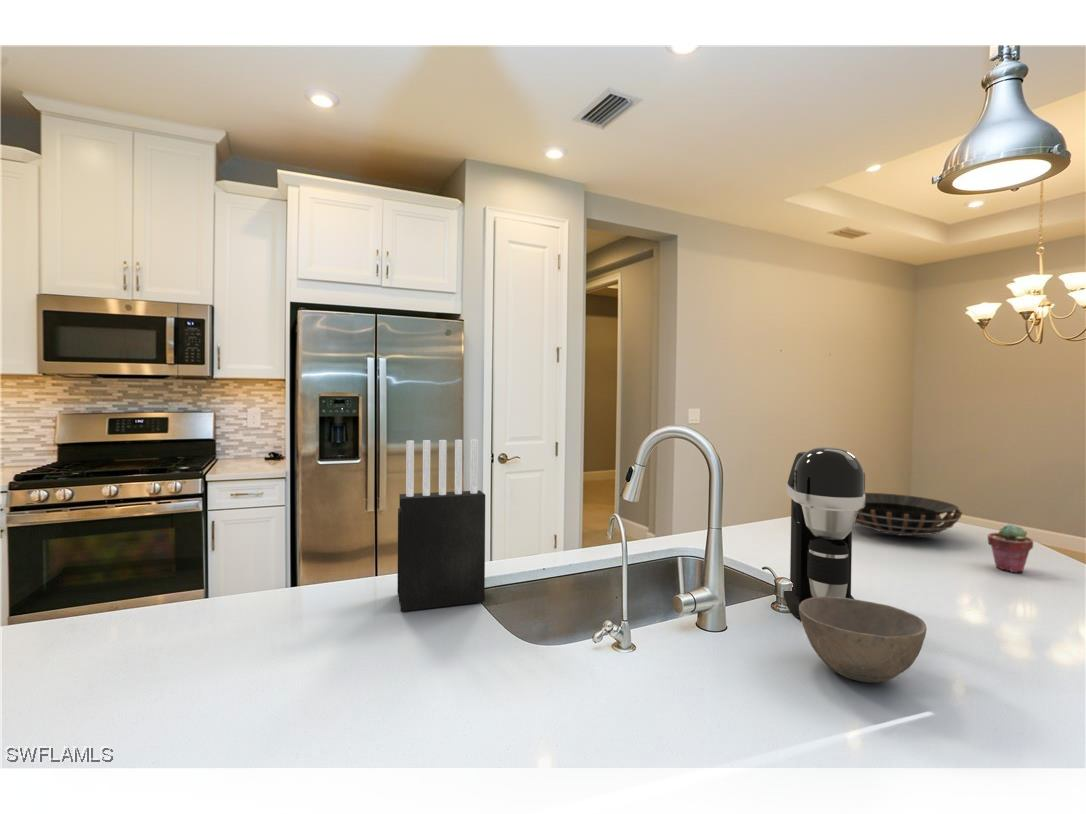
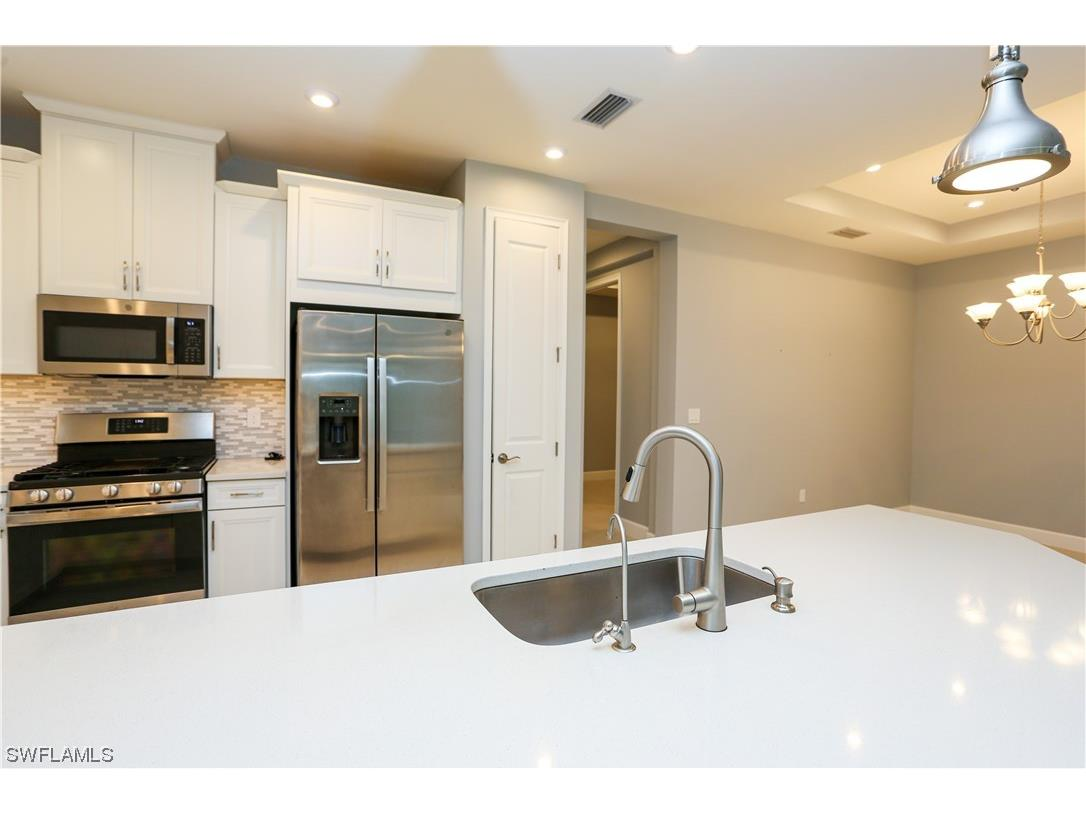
- bowl (859, 642)
- potted succulent (1009, 546)
- coffee maker (822, 526)
- knife block (440, 517)
- decorative bowl (896, 516)
